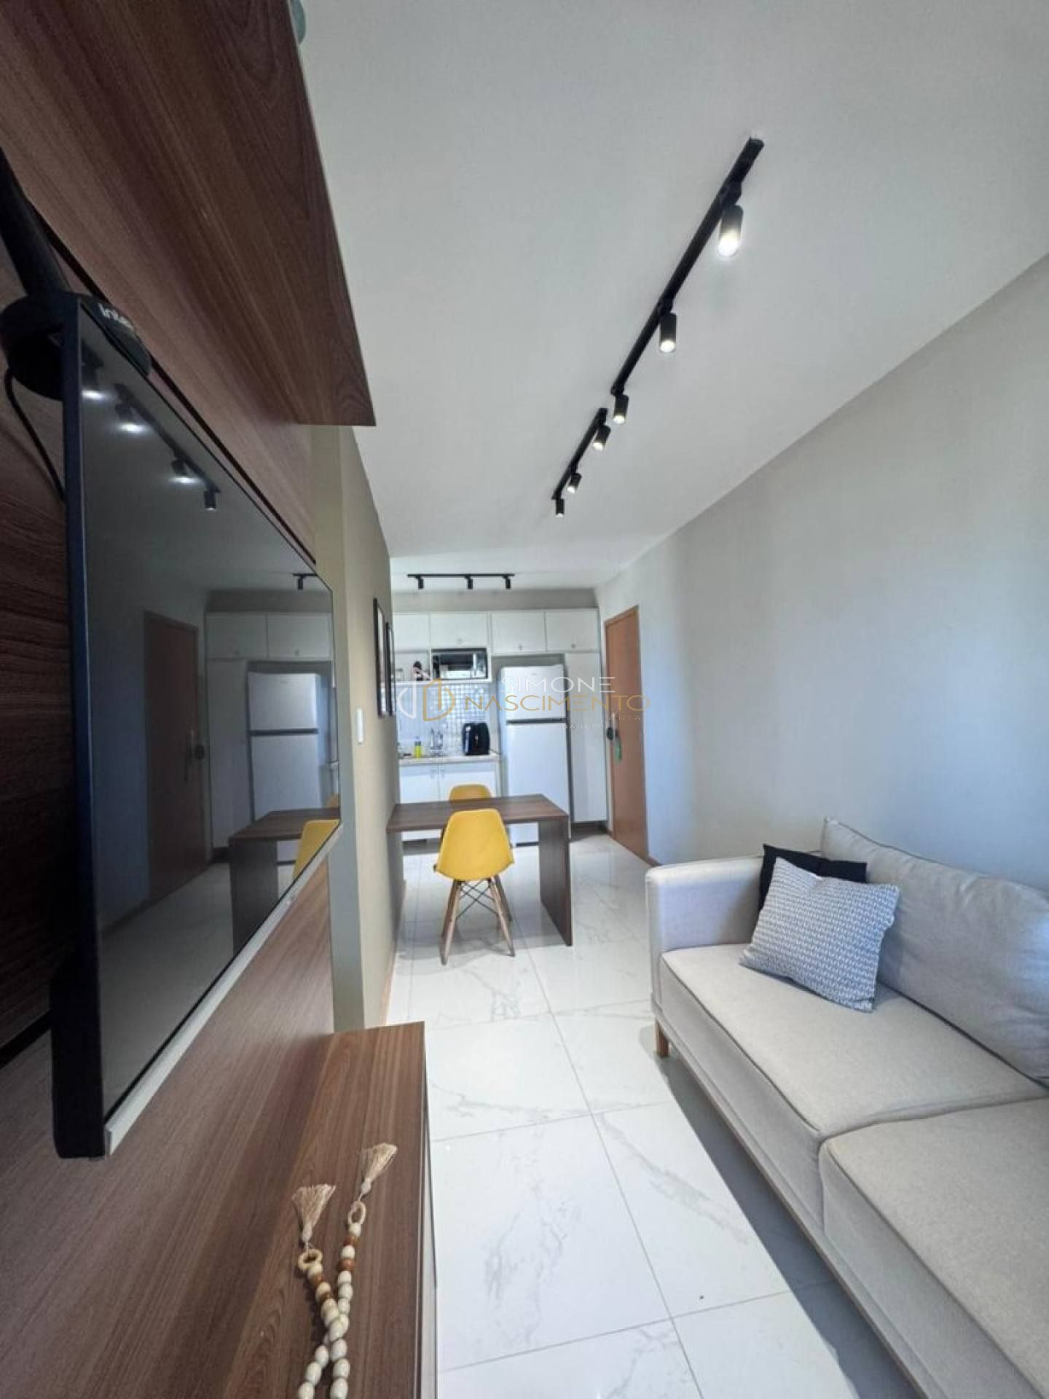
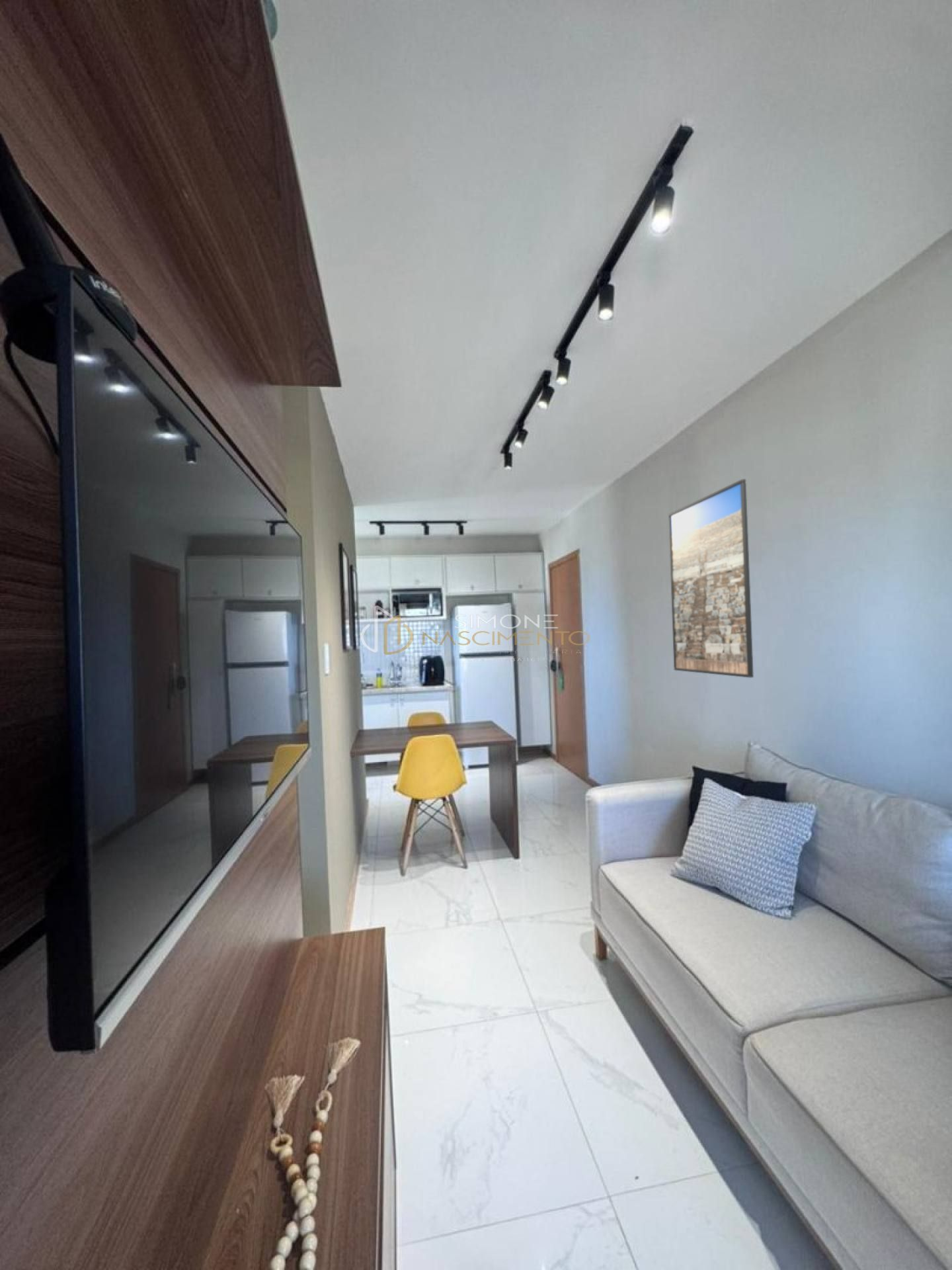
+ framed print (705, 585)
